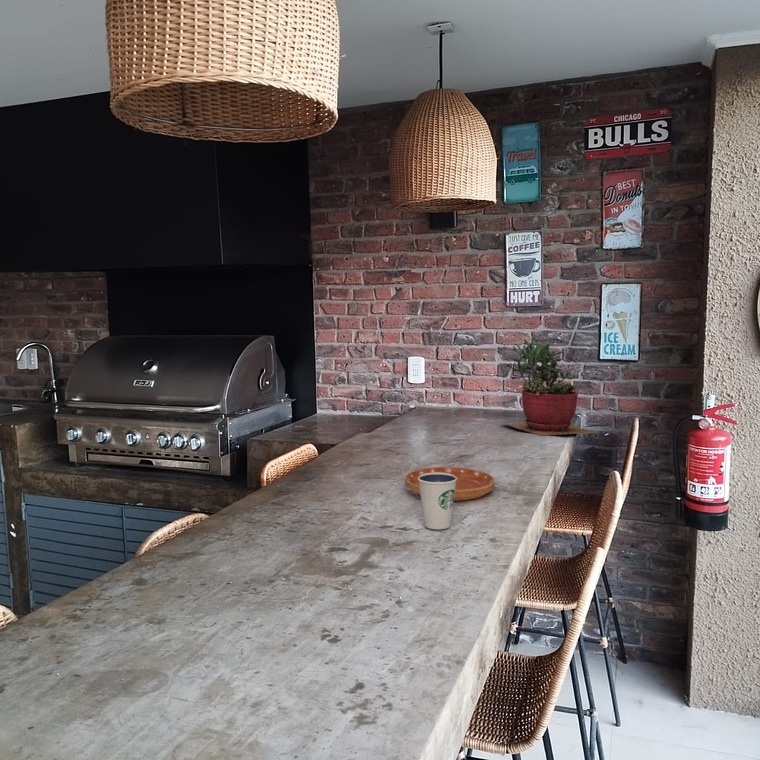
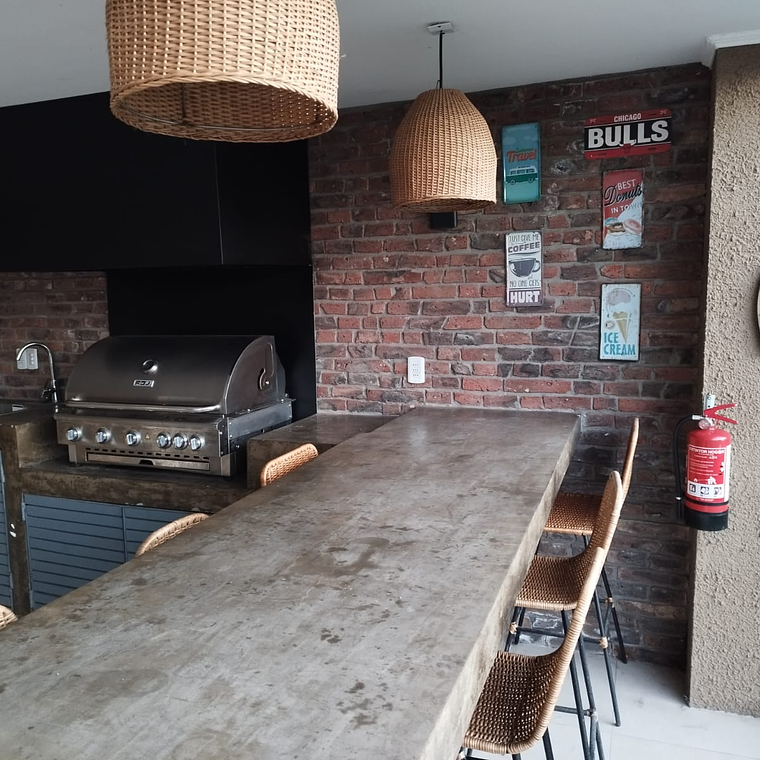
- saucer (455, 485)
- succulent plant (548, 383)
- dixie cup (437, 501)
